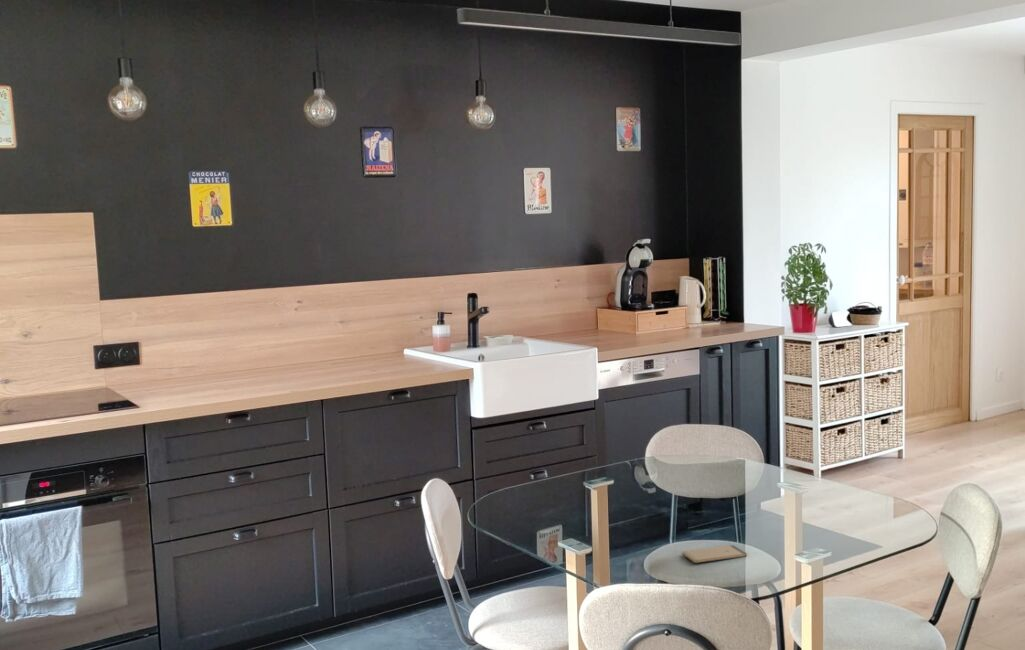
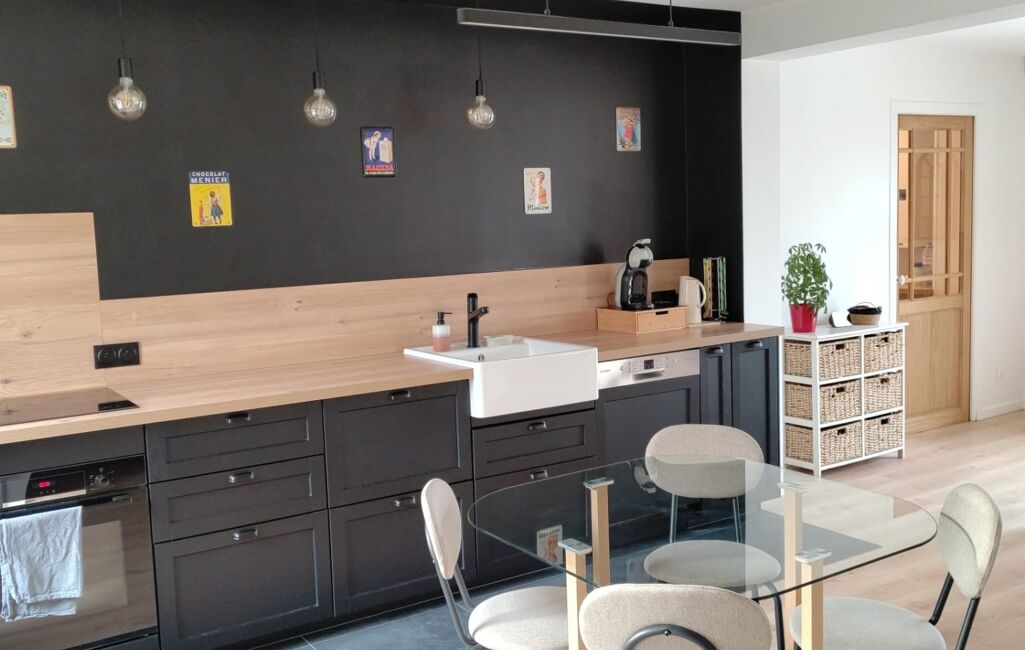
- smartphone (714, 553)
